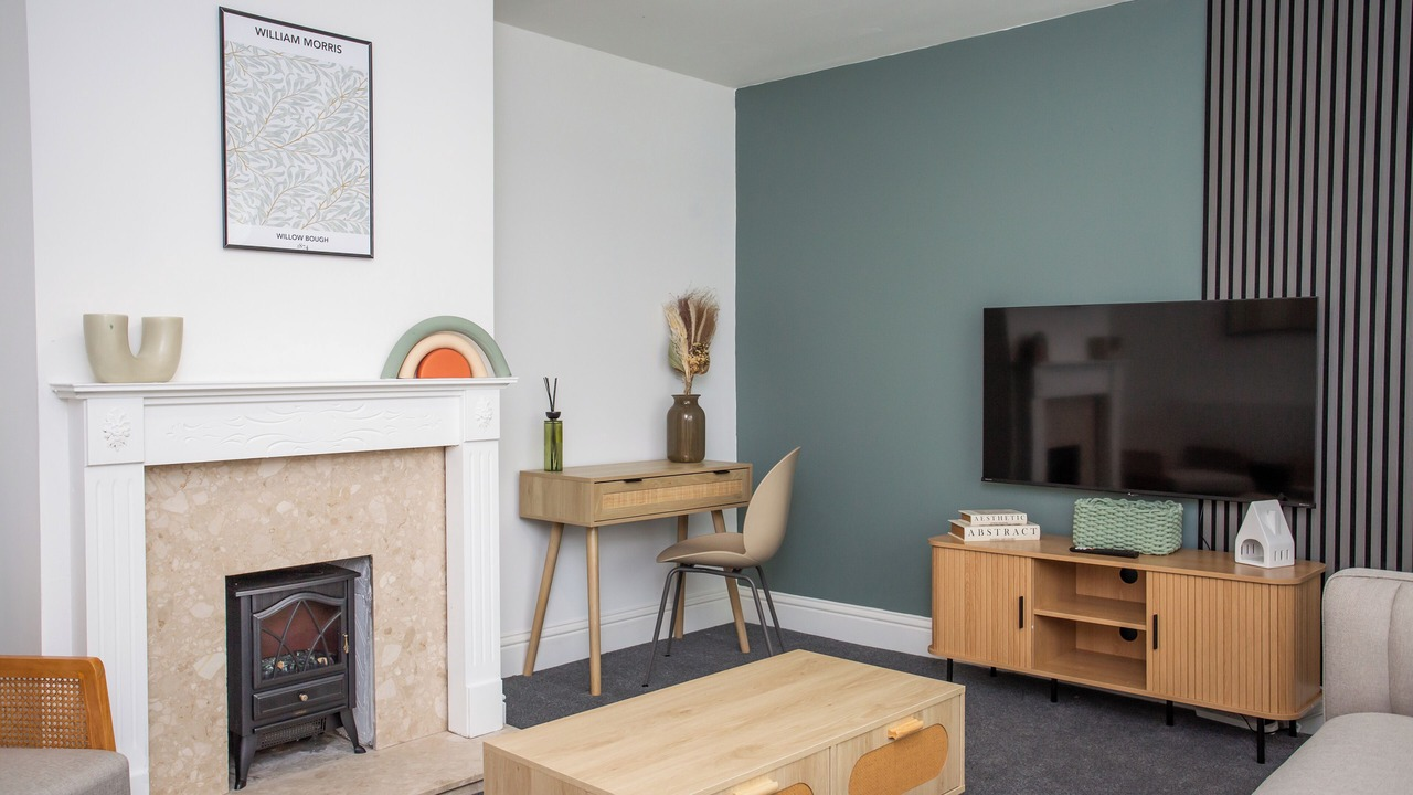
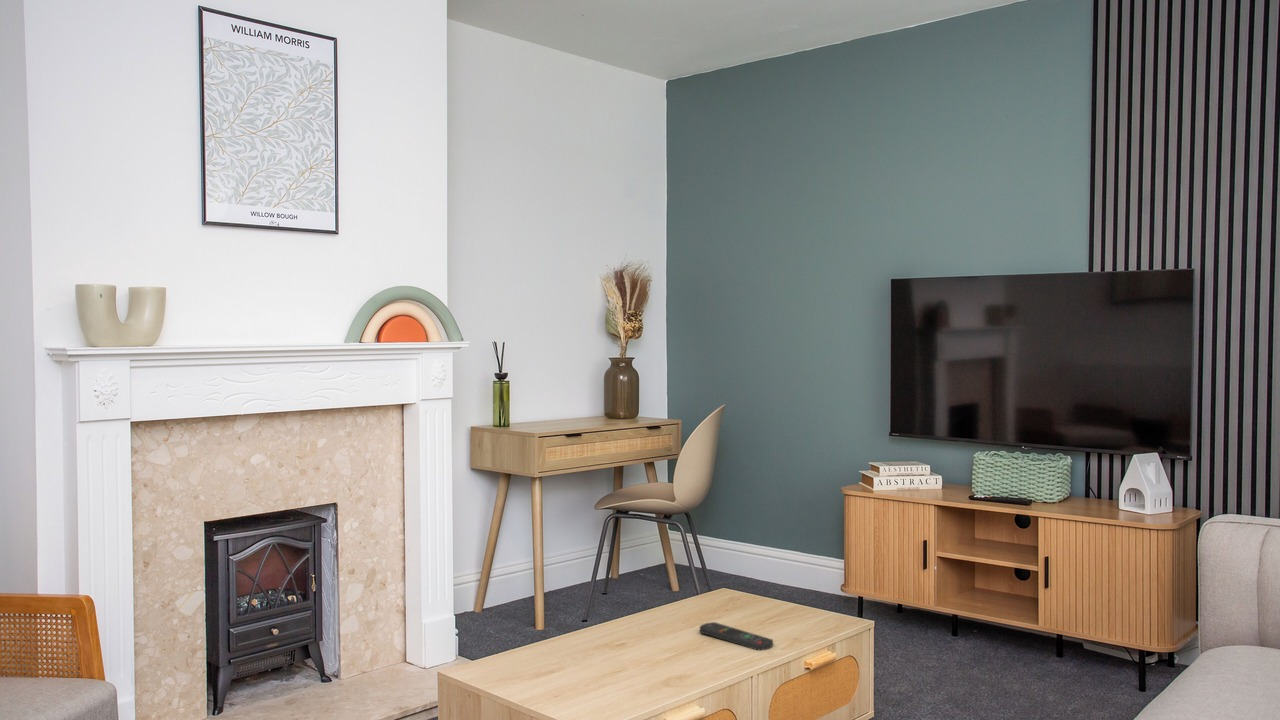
+ remote control (735, 635)
